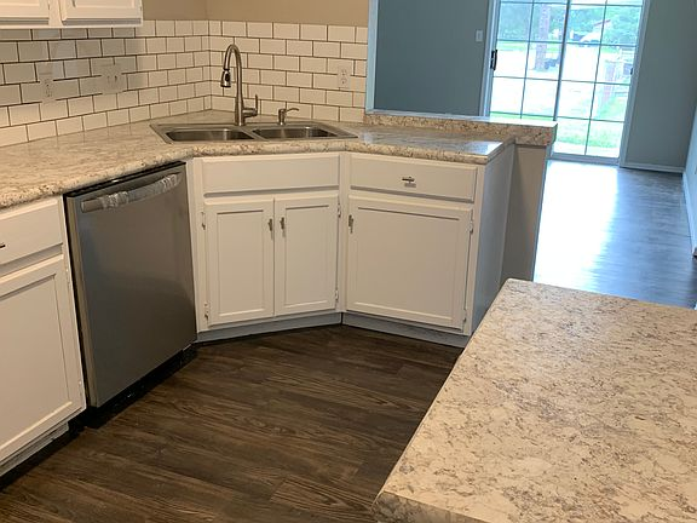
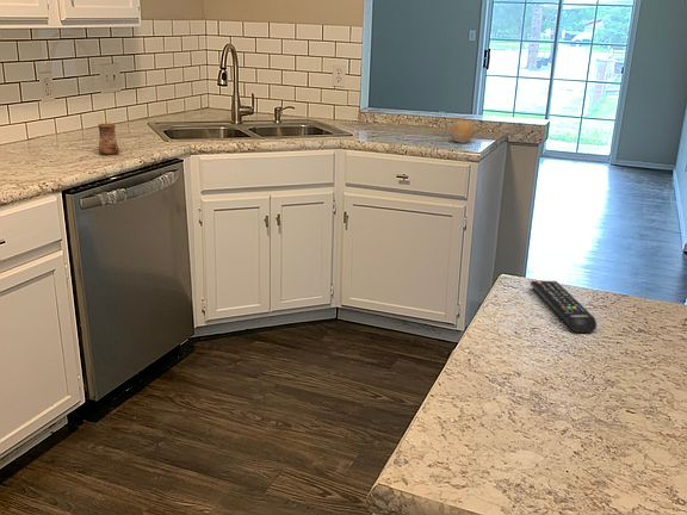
+ fruit (462, 131)
+ cup (107, 138)
+ remote control (561, 303)
